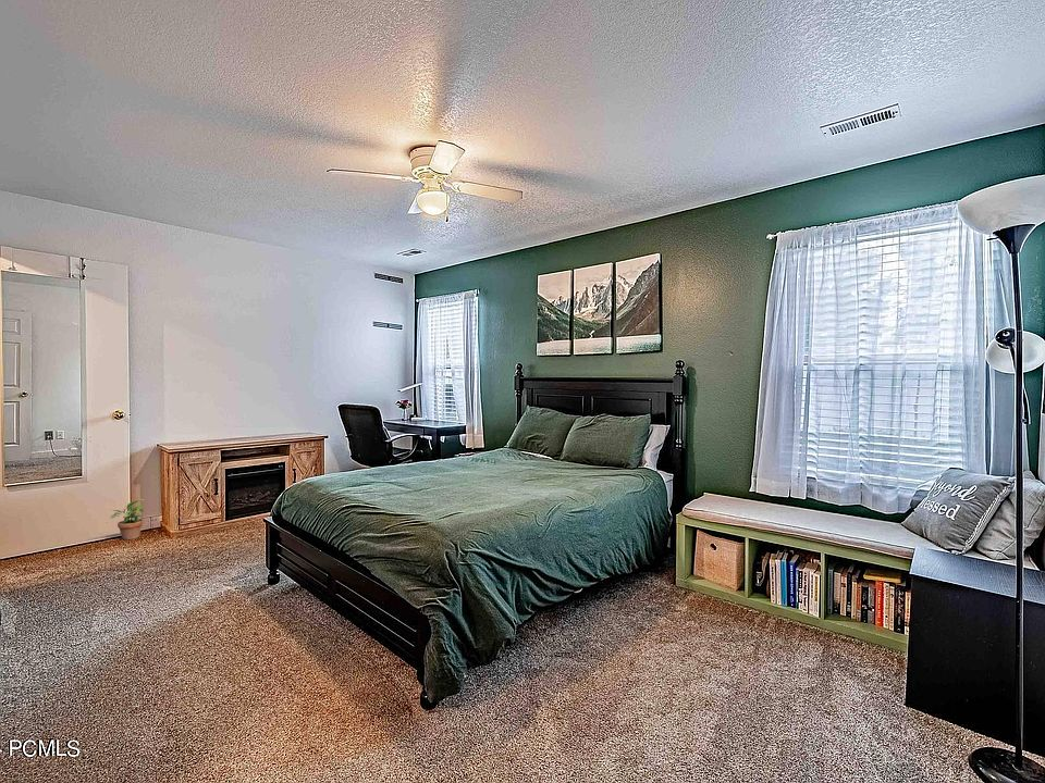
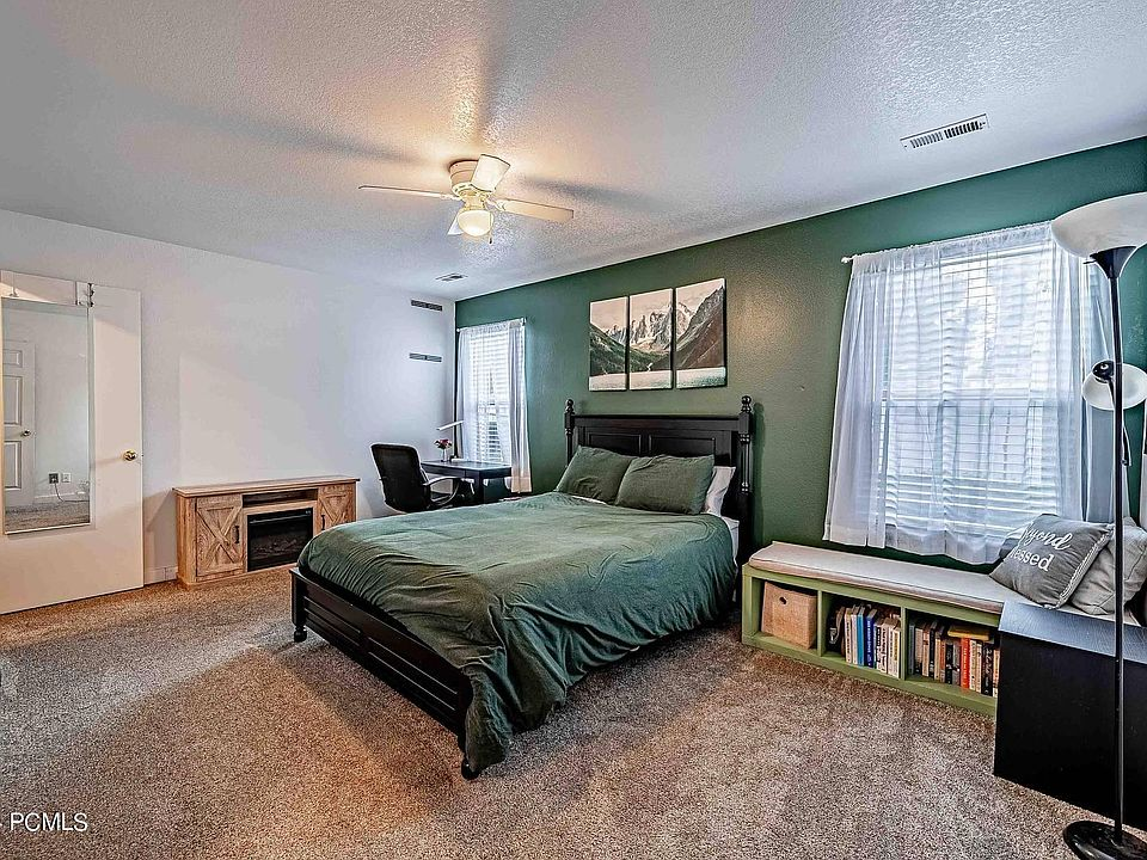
- potted plant (126, 518)
